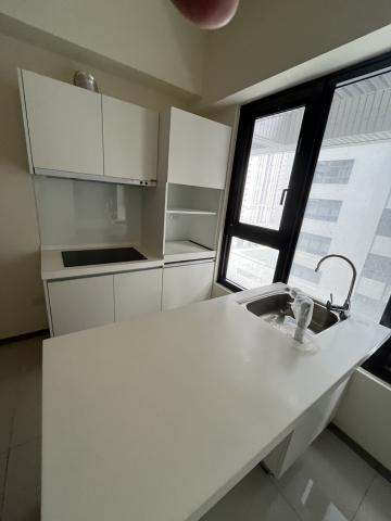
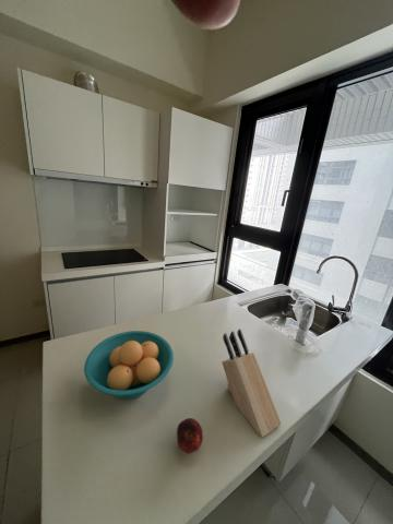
+ fruit bowl (131, 364)
+ apple (189, 434)
+ knife block (248, 374)
